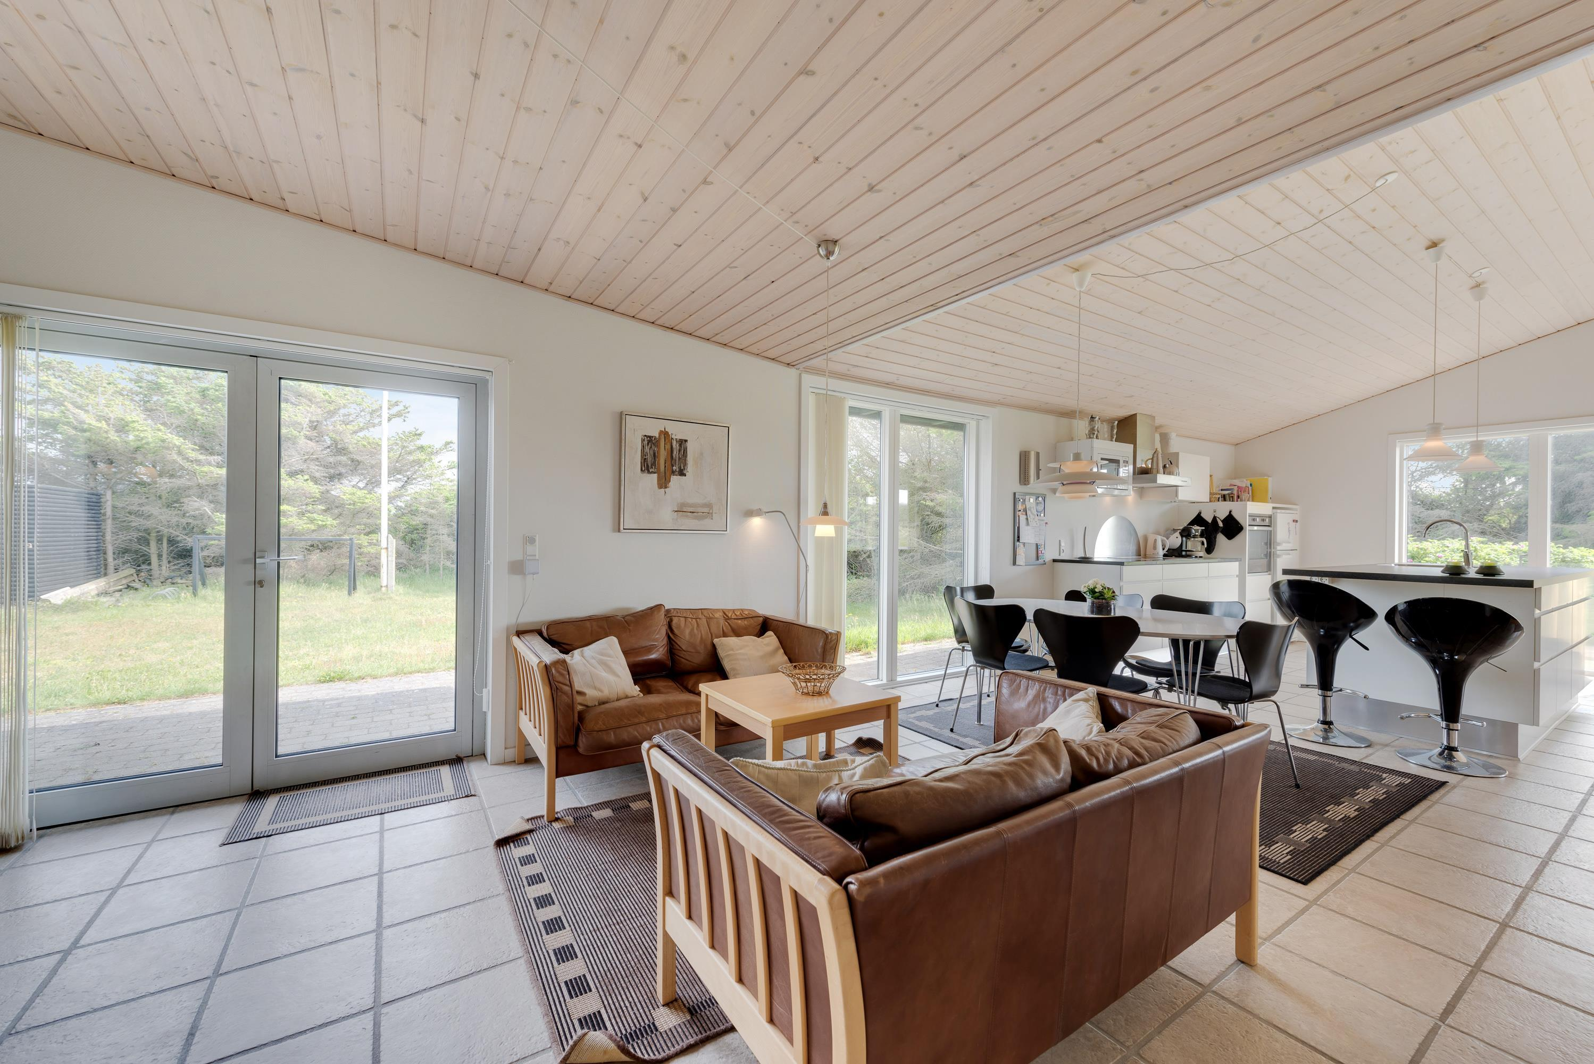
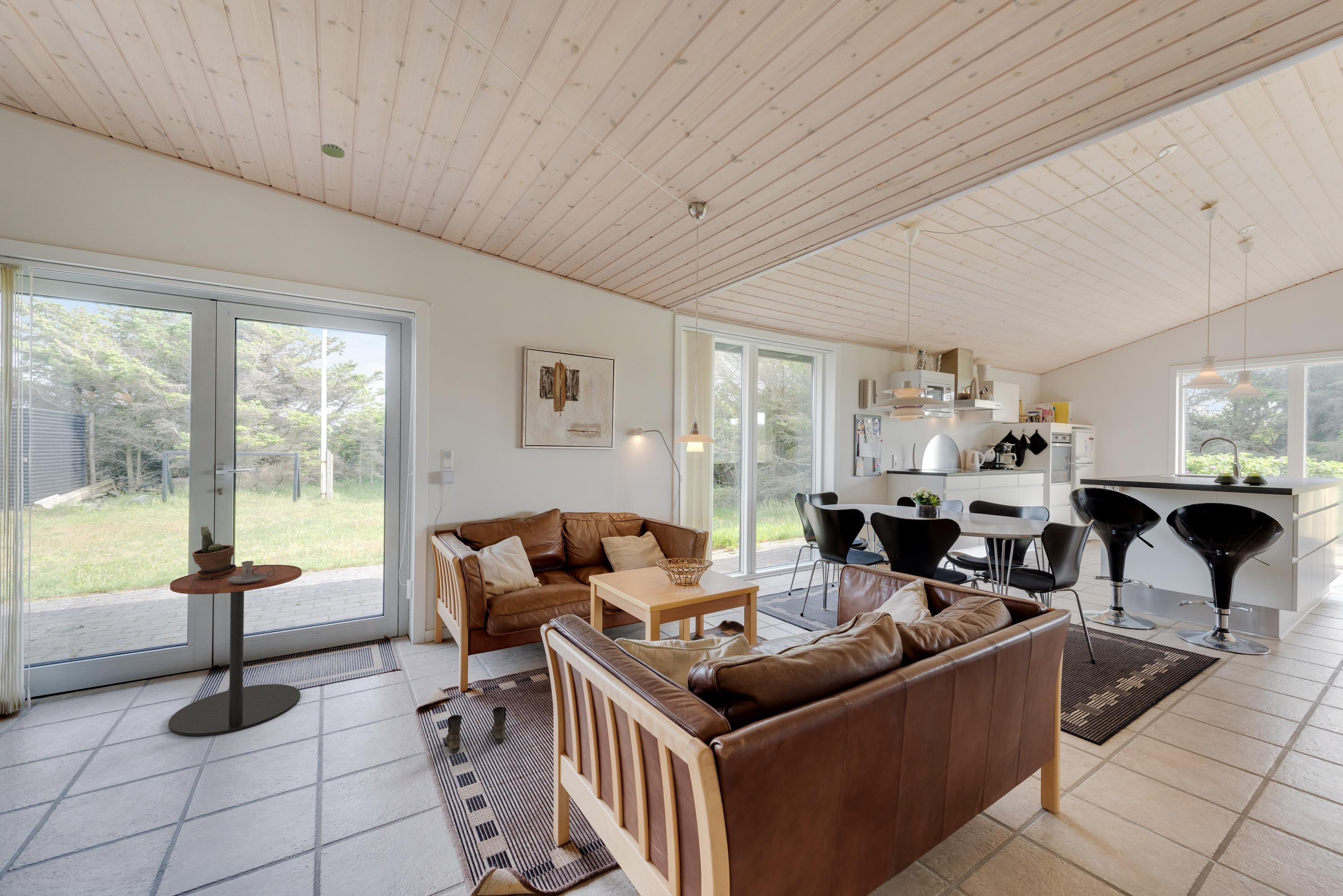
+ potted plant (215, 550)
+ smoke detector (333, 150)
+ candle holder (252, 570)
+ side table (239, 642)
+ boots (461, 721)
